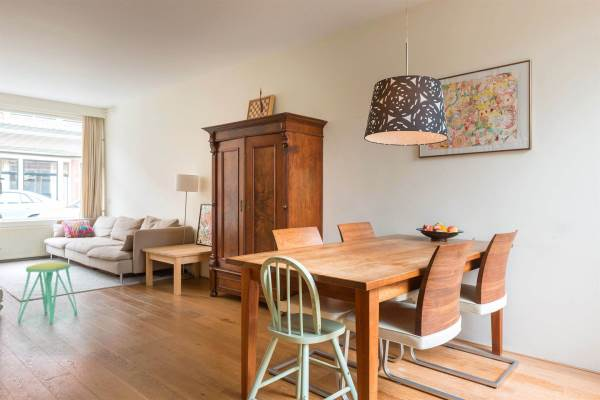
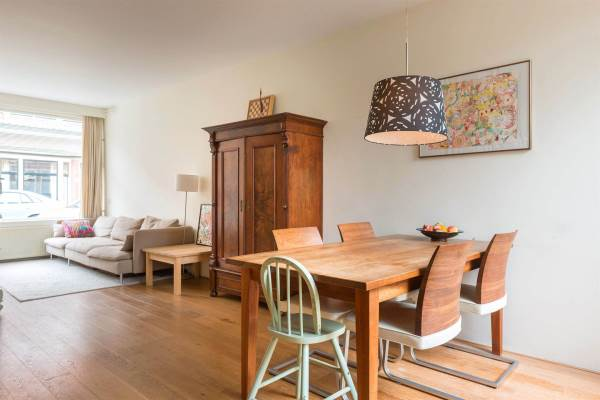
- stool (48, 290)
